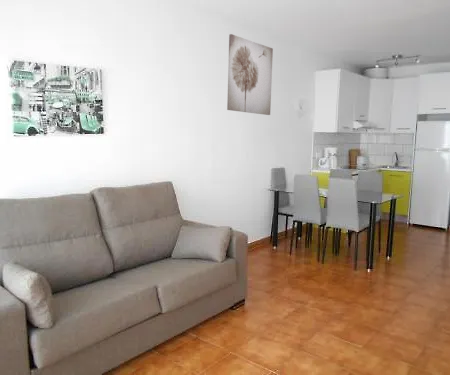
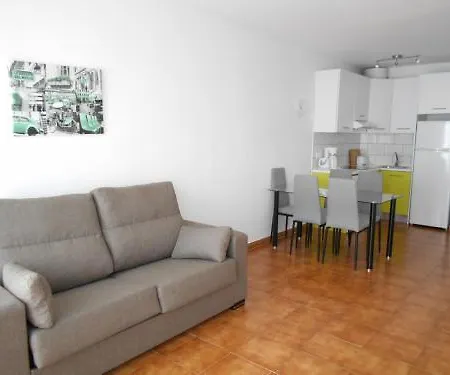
- wall art (251, 77)
